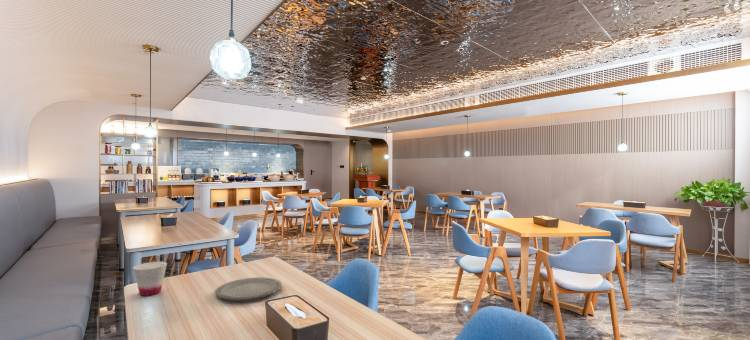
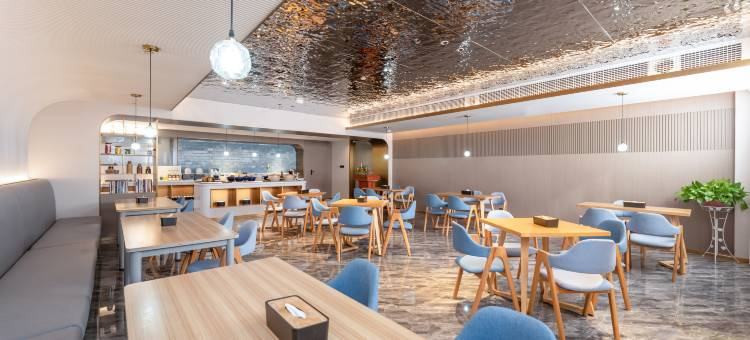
- plate (249, 288)
- cup (150, 279)
